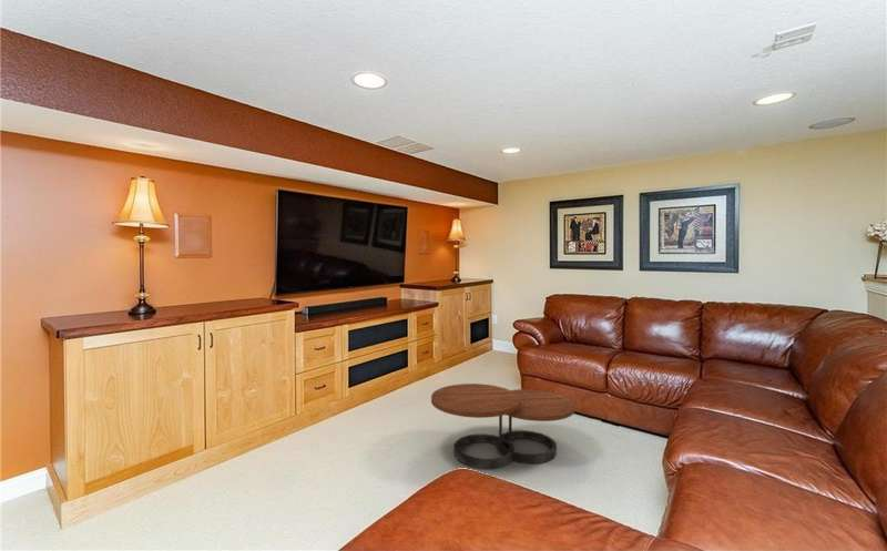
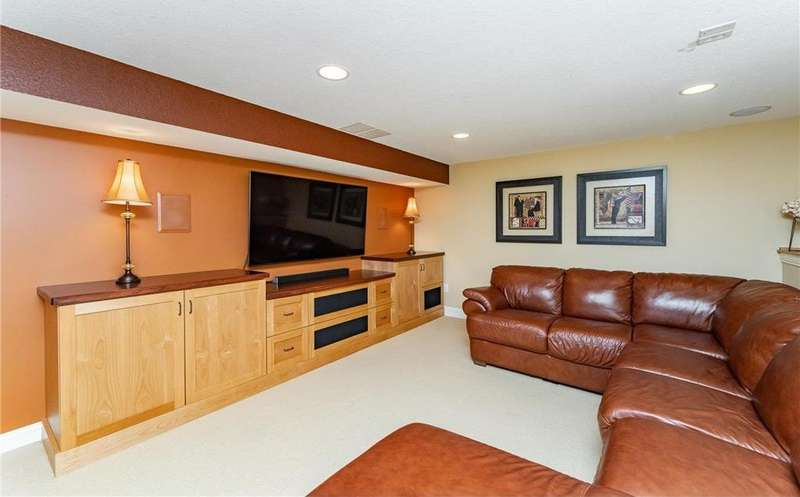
- coffee table (501, 422)
